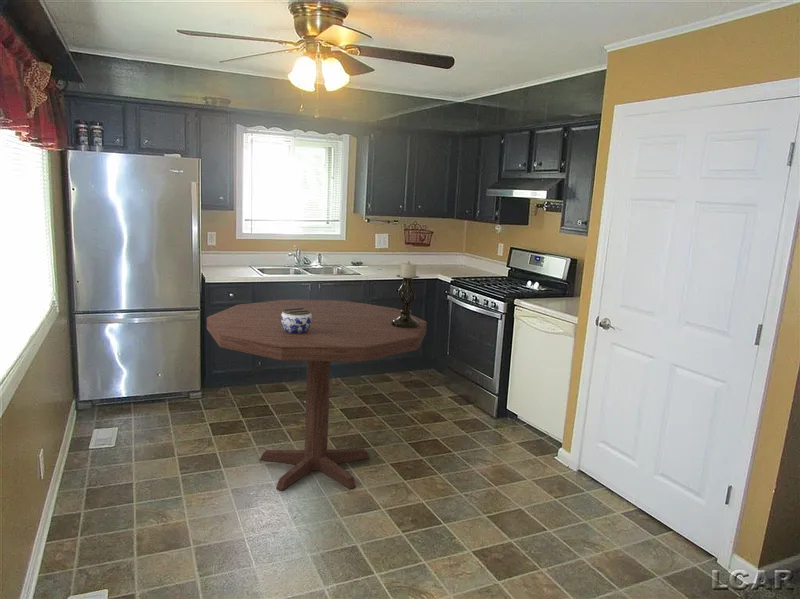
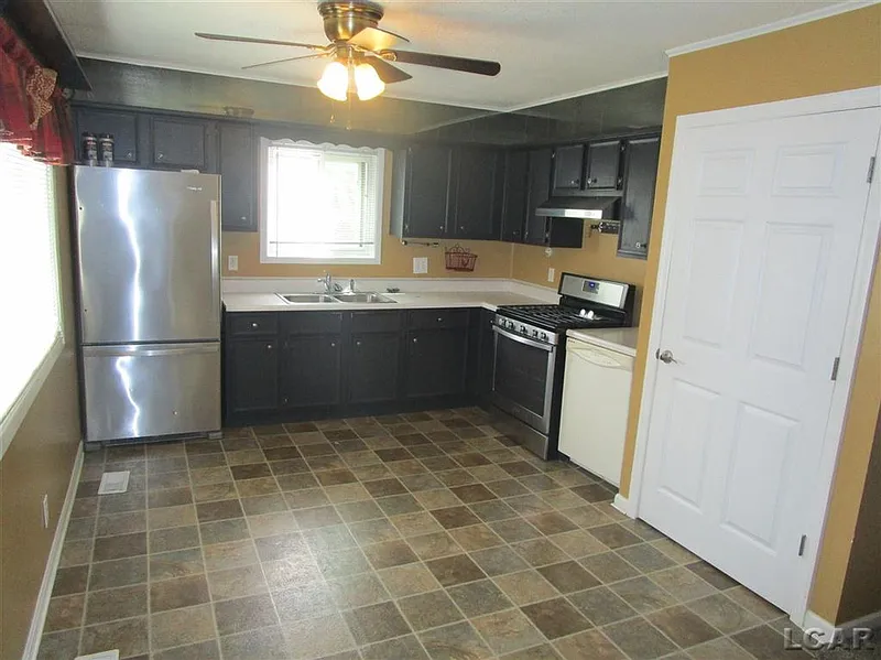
- candle holder (407, 292)
- dining table (317, 393)
- jar (296, 320)
